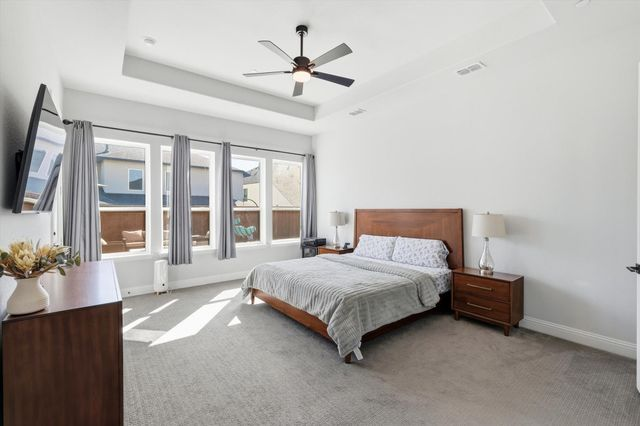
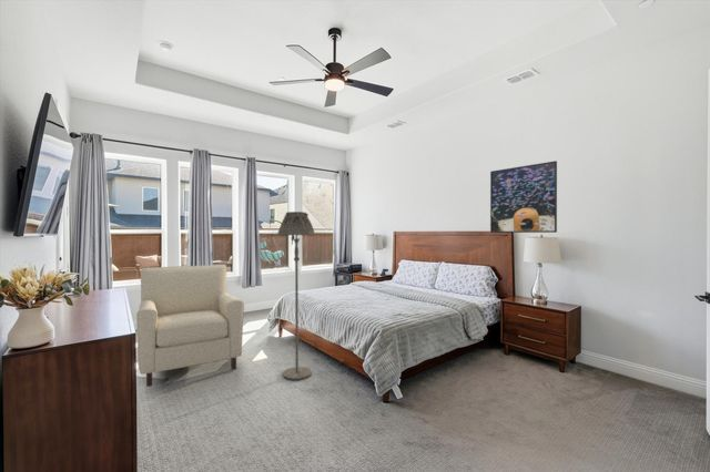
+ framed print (520, 199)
+ floor lamp (296, 293)
+ chair (190, 316)
